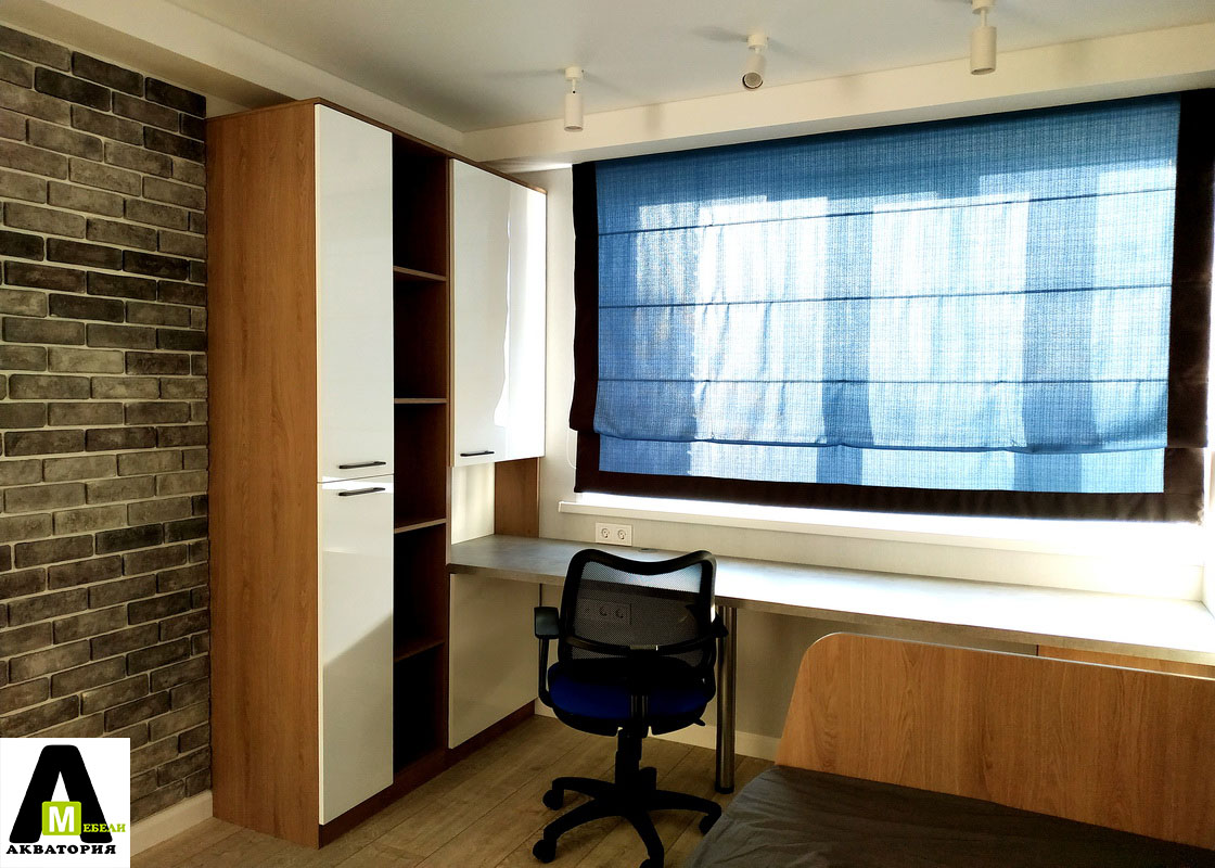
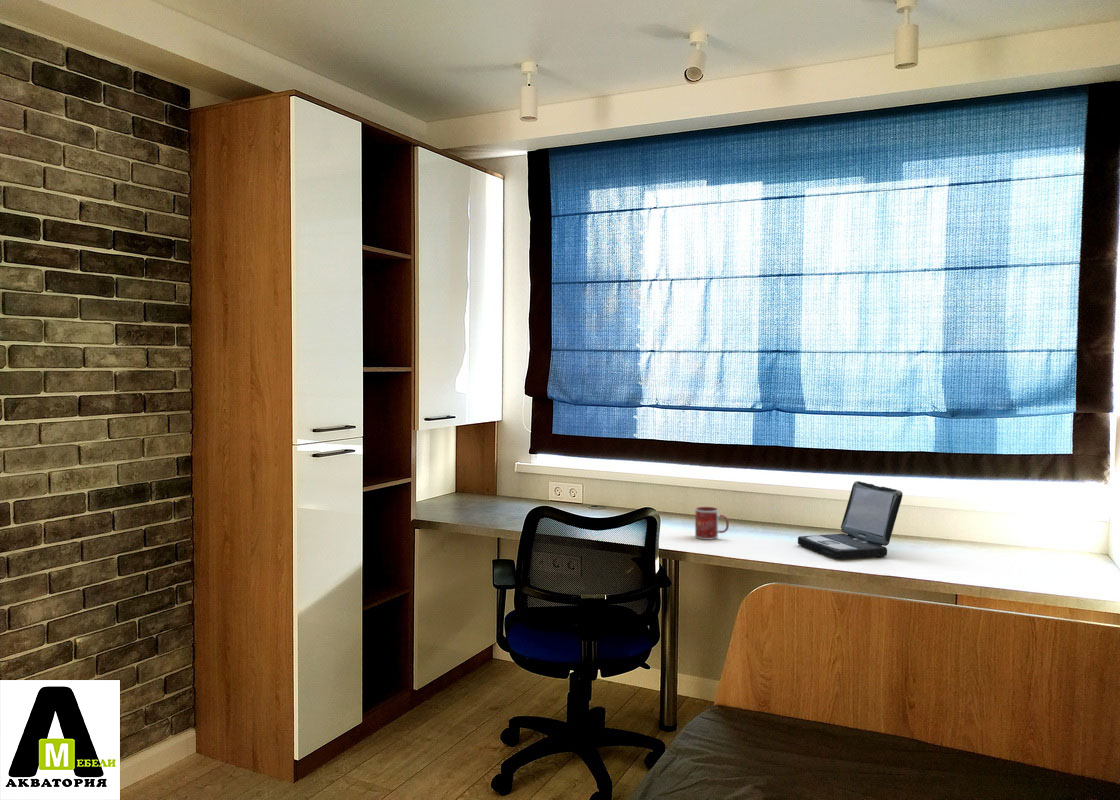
+ laptop (849, 518)
+ mug (711, 523)
